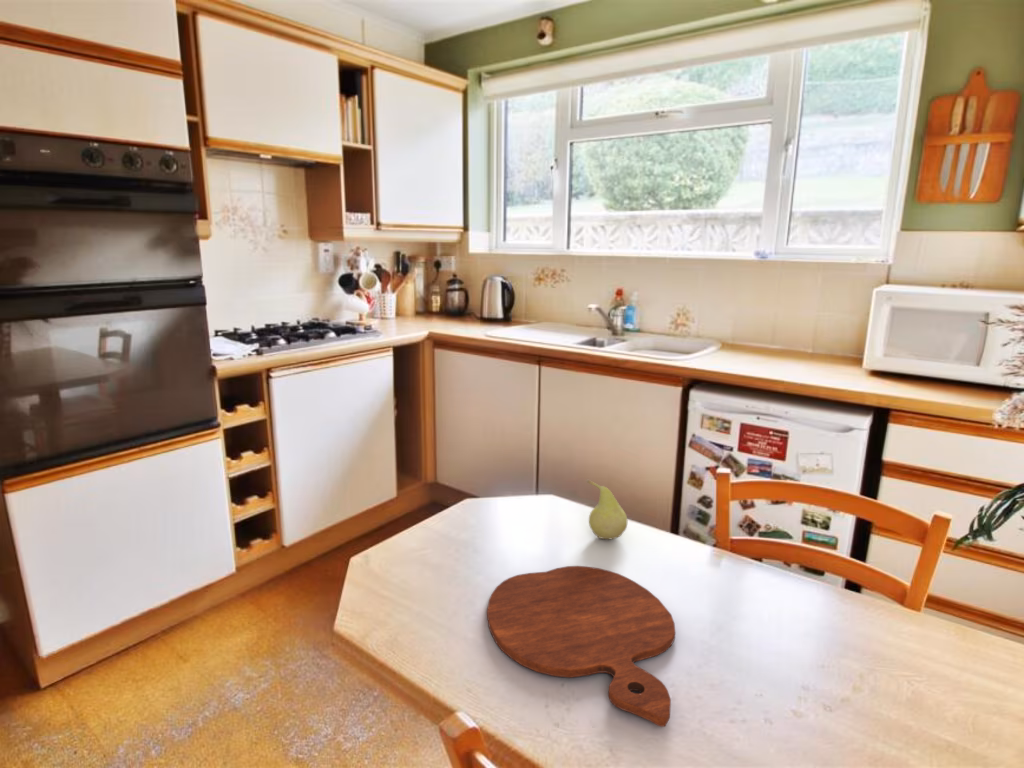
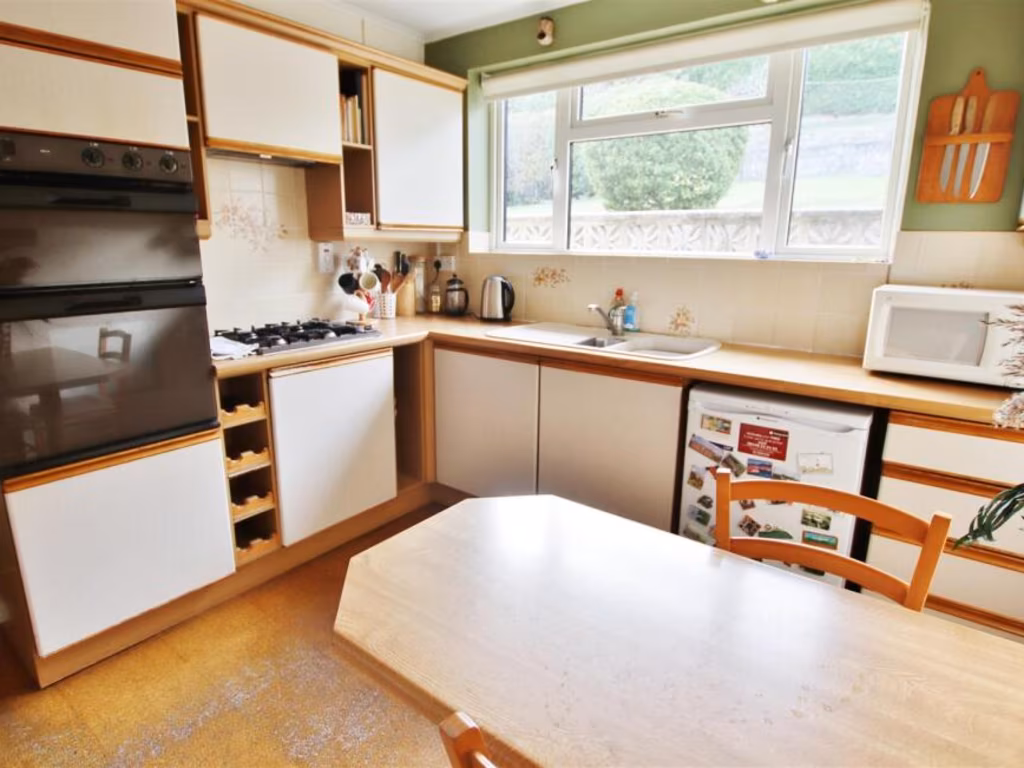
- fruit (605, 508)
- cutting board (592, 633)
